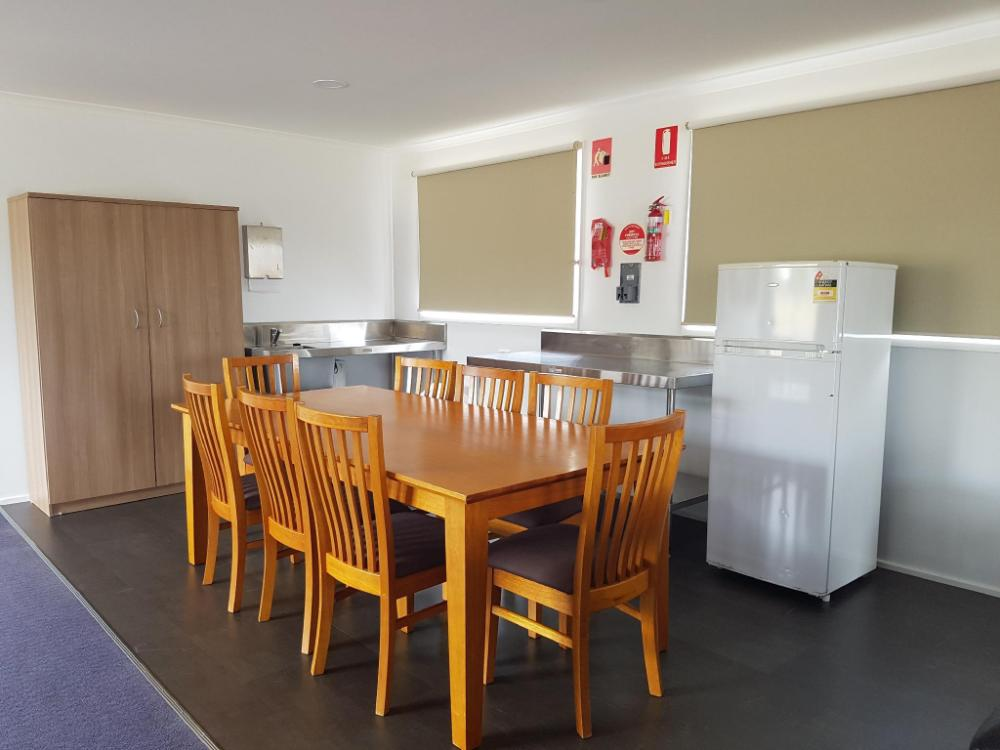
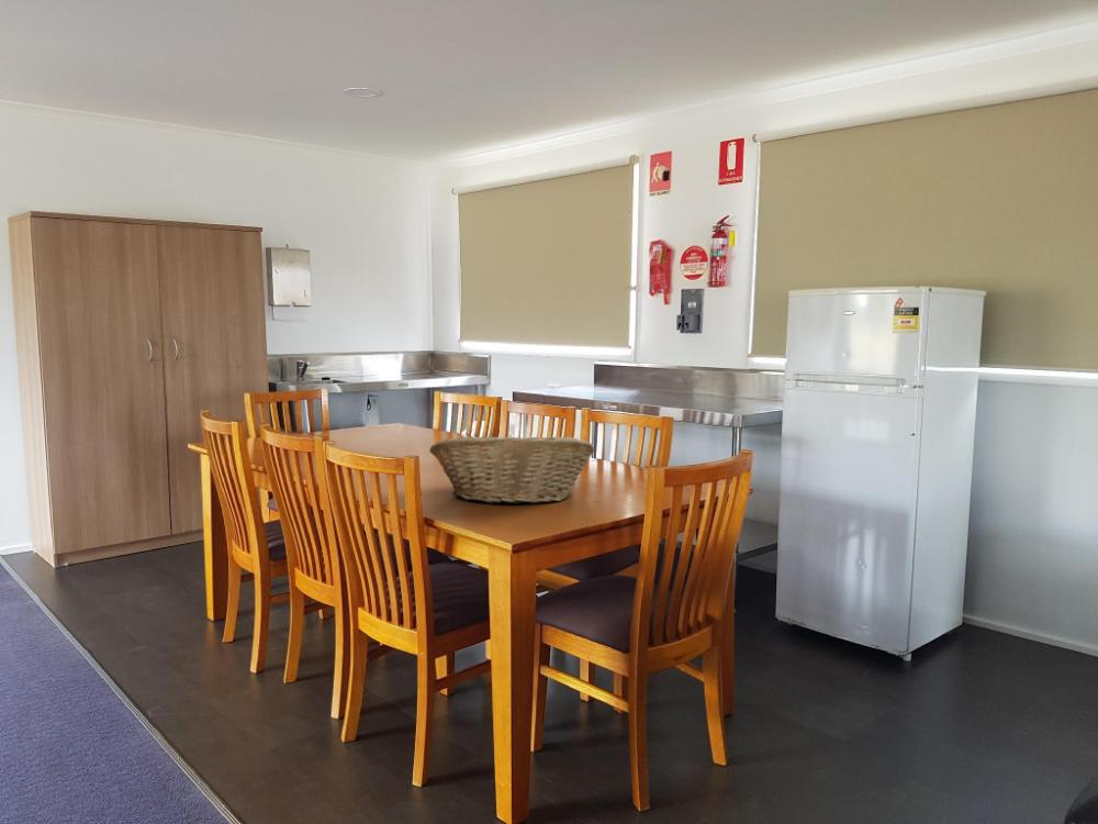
+ fruit basket (512, 463)
